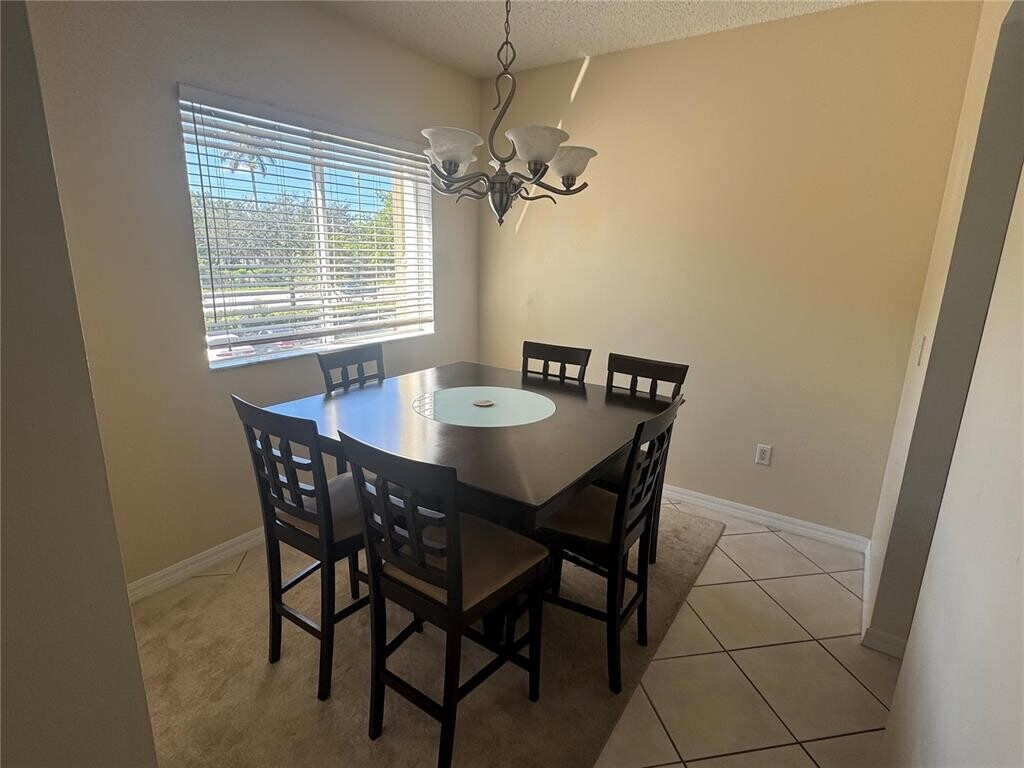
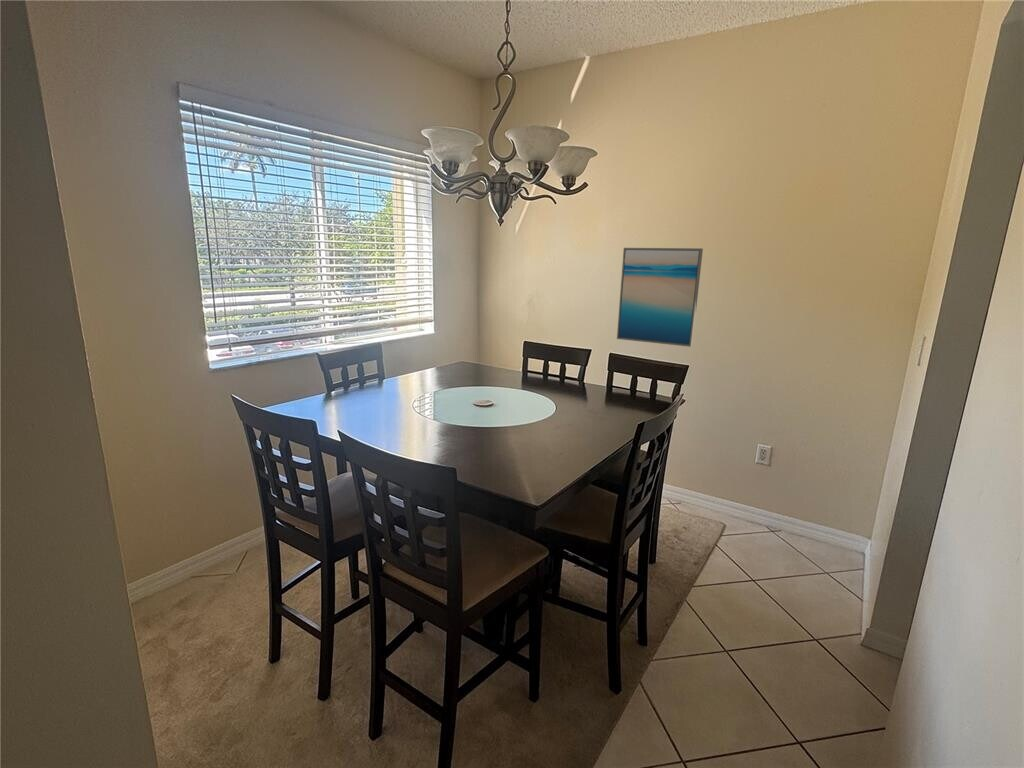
+ wall art (657, 296)
